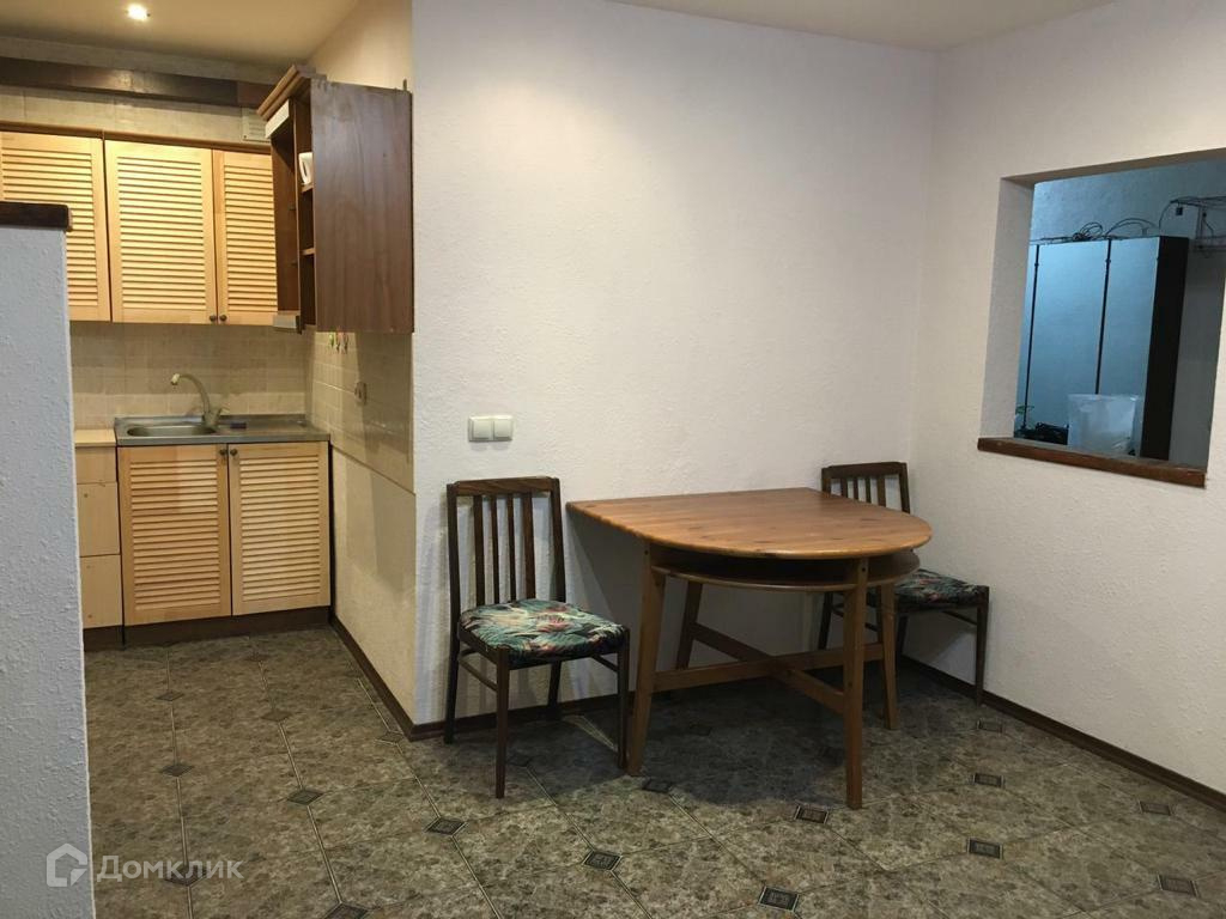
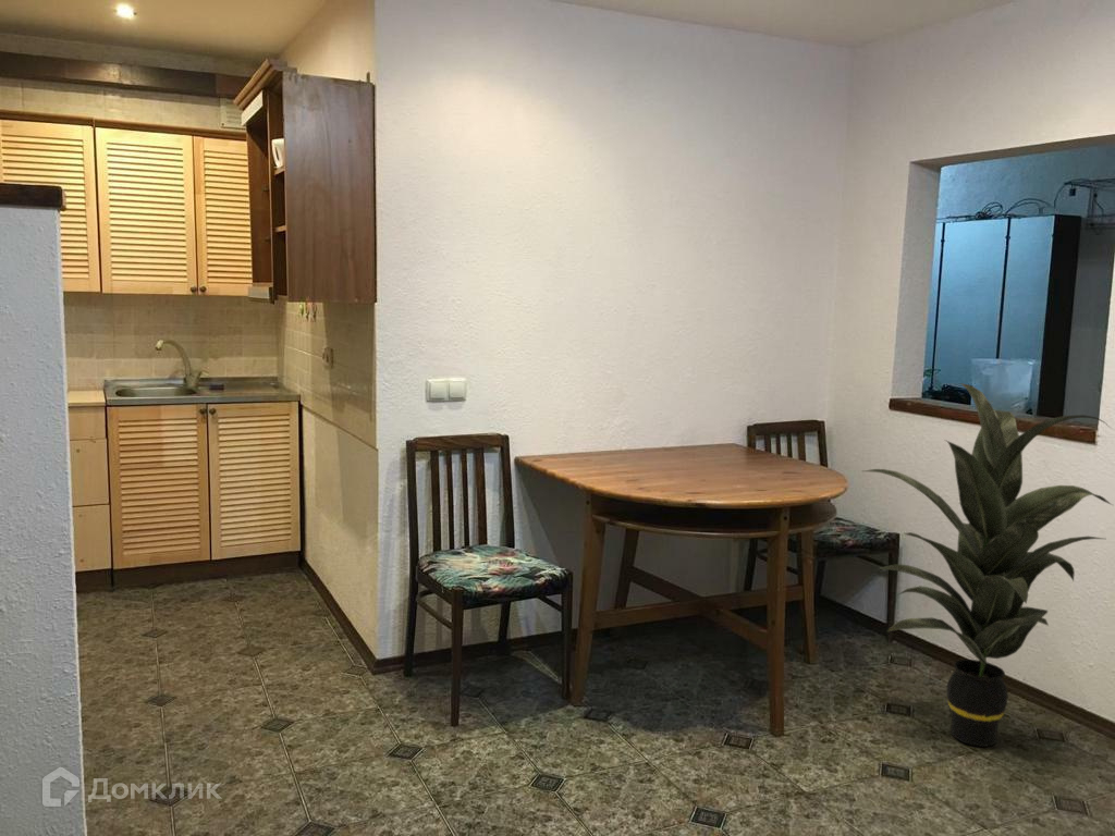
+ indoor plant (983, 562)
